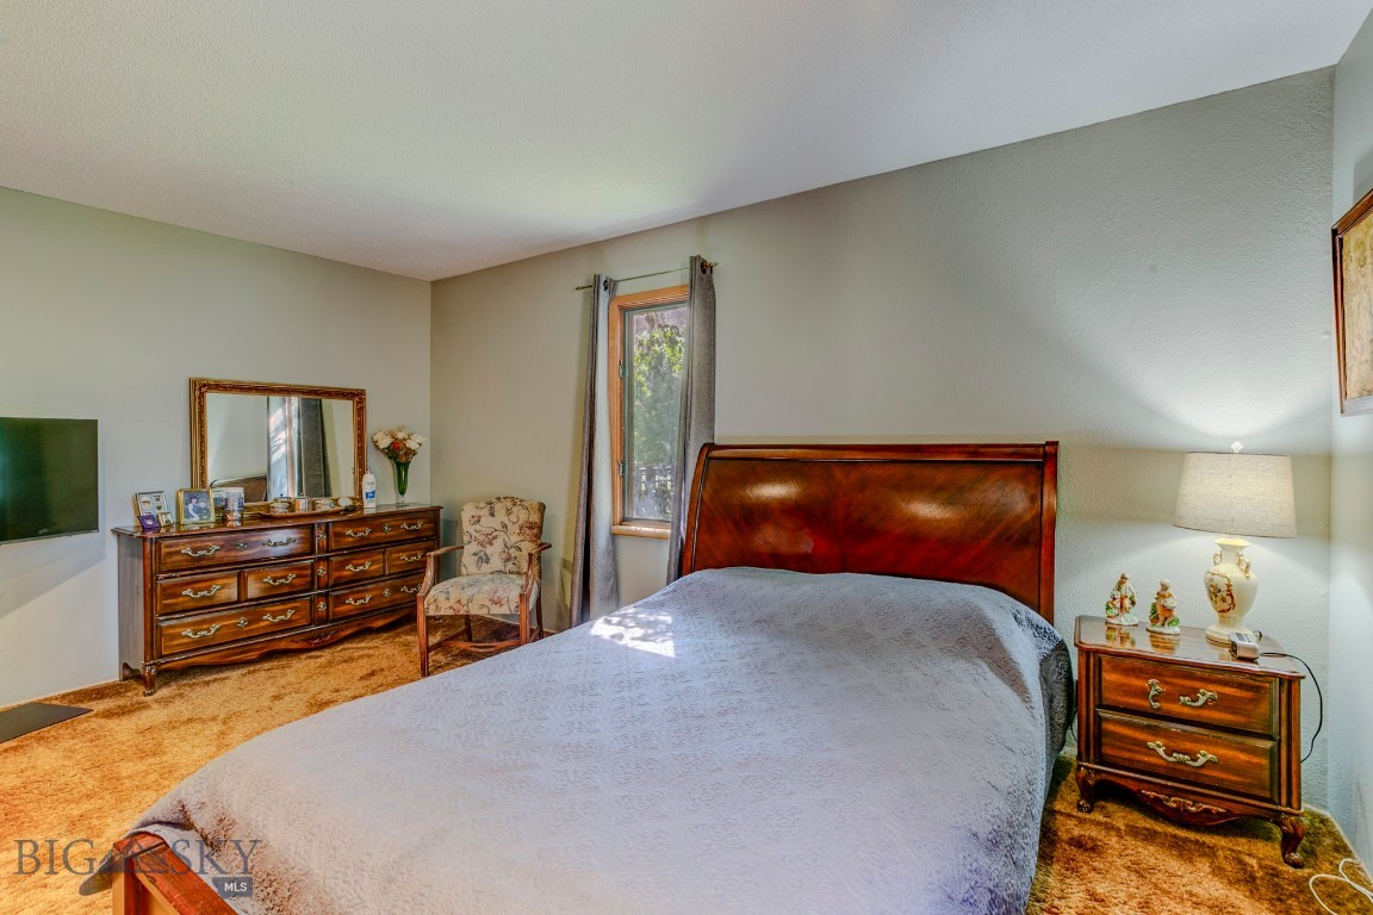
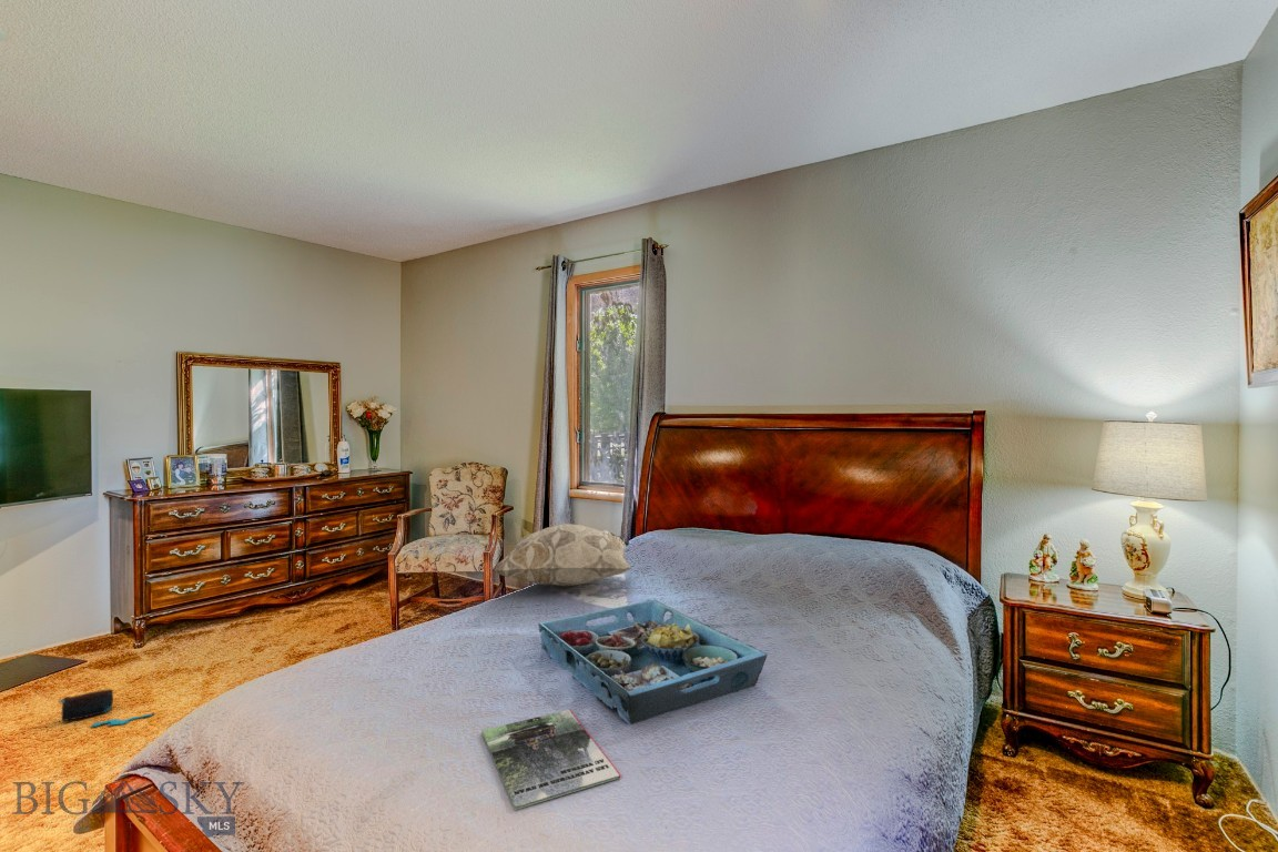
+ serving tray (645, 649)
+ bag (105, 707)
+ magazine (546, 752)
+ decorative pillow (568, 554)
